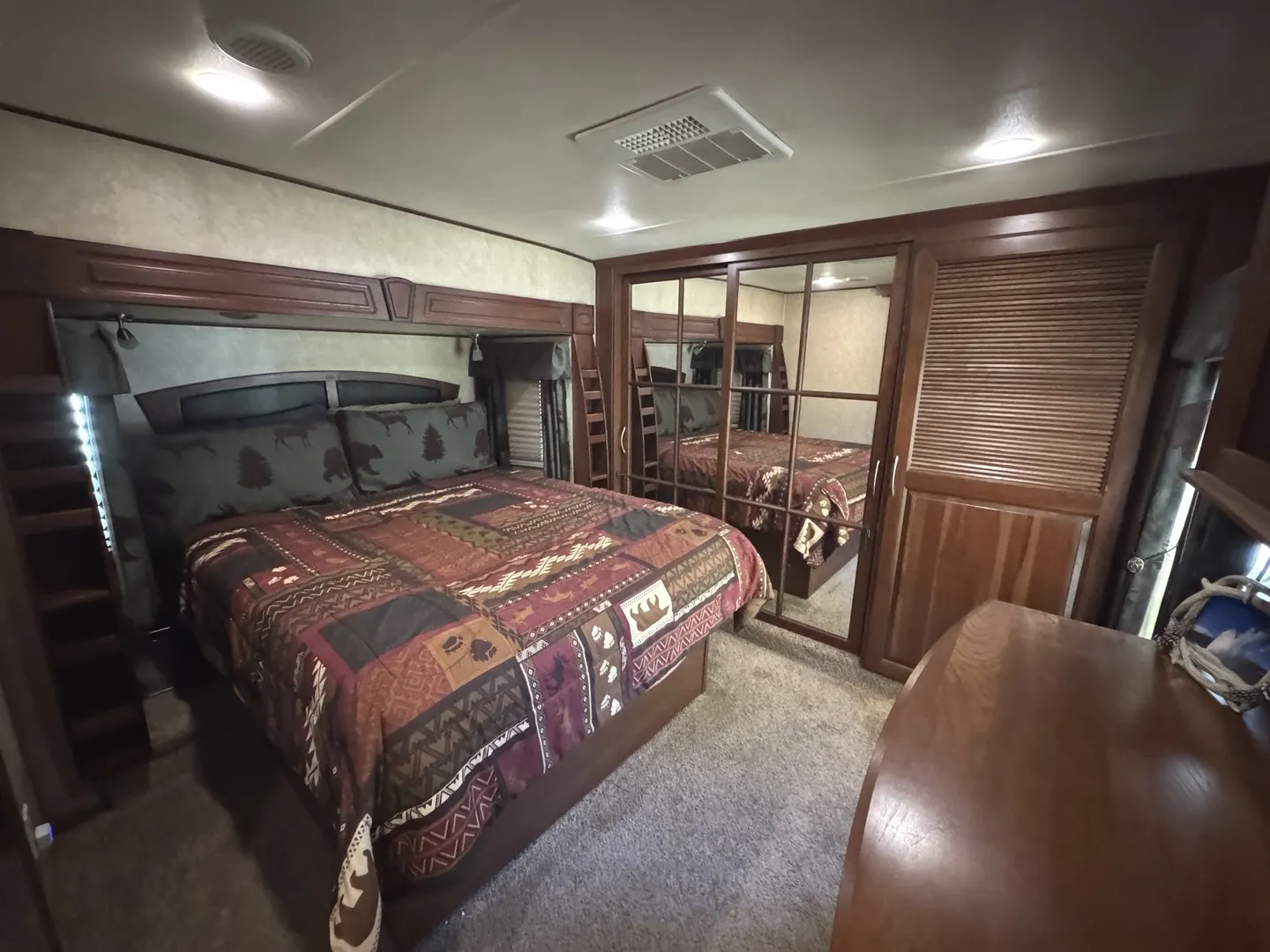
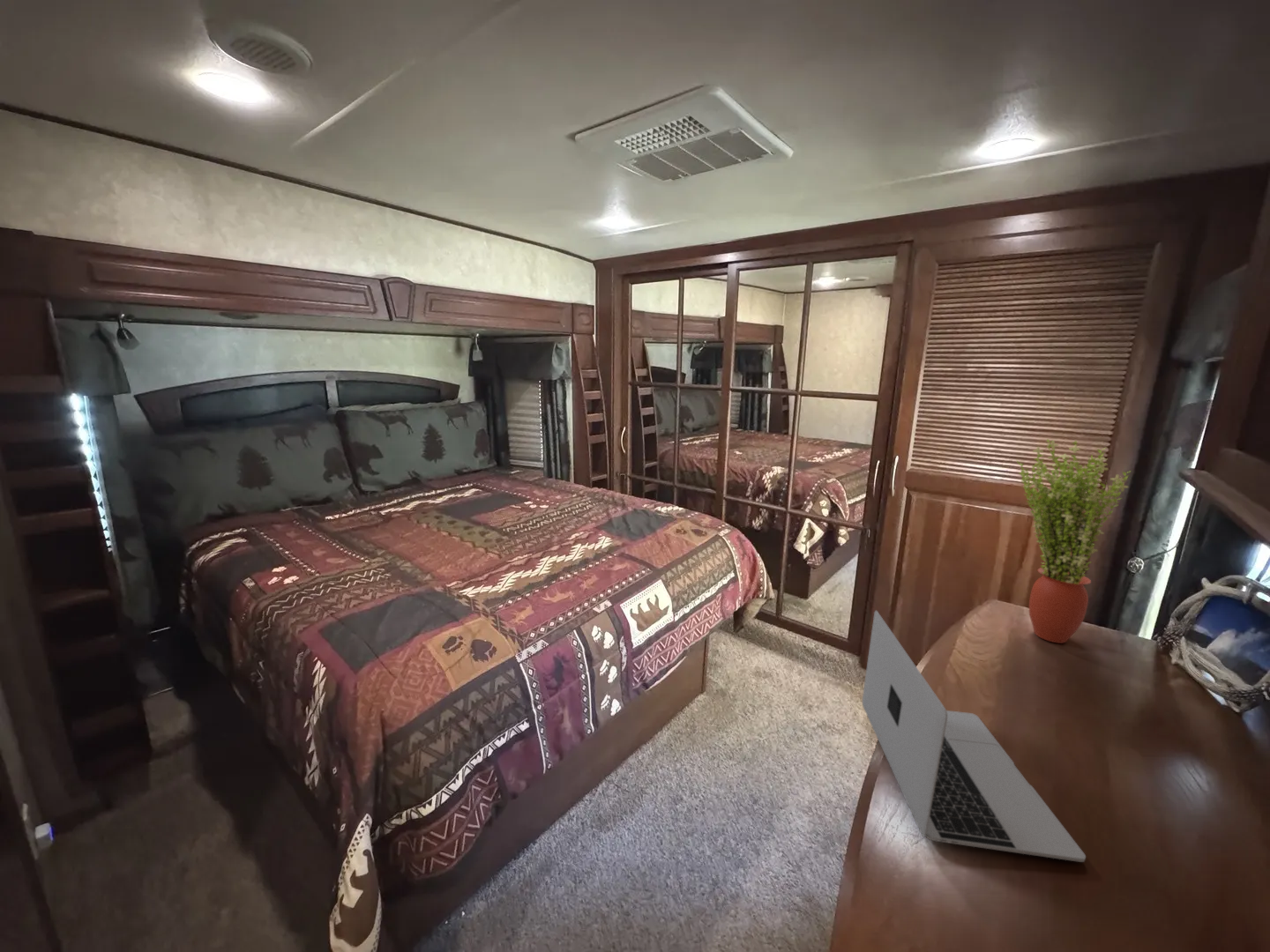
+ potted plant (1054, 543)
+ laptop (962, 716)
